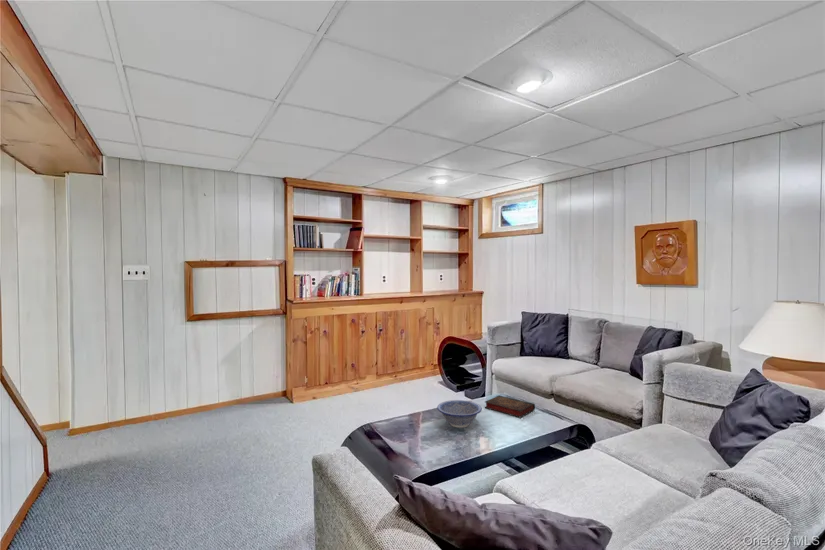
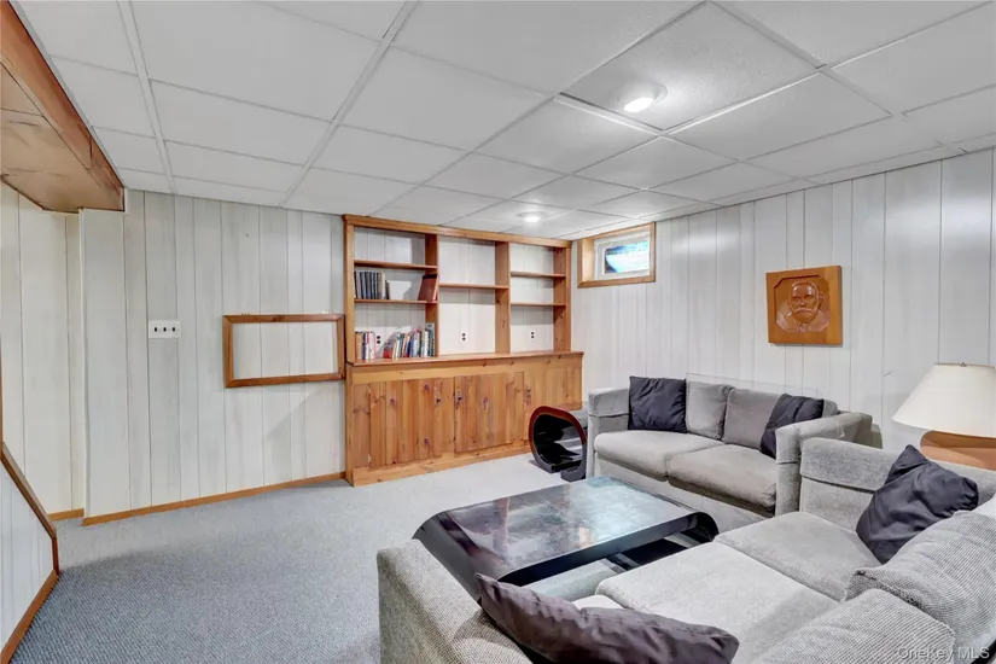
- decorative bowl (459, 415)
- book (509, 405)
